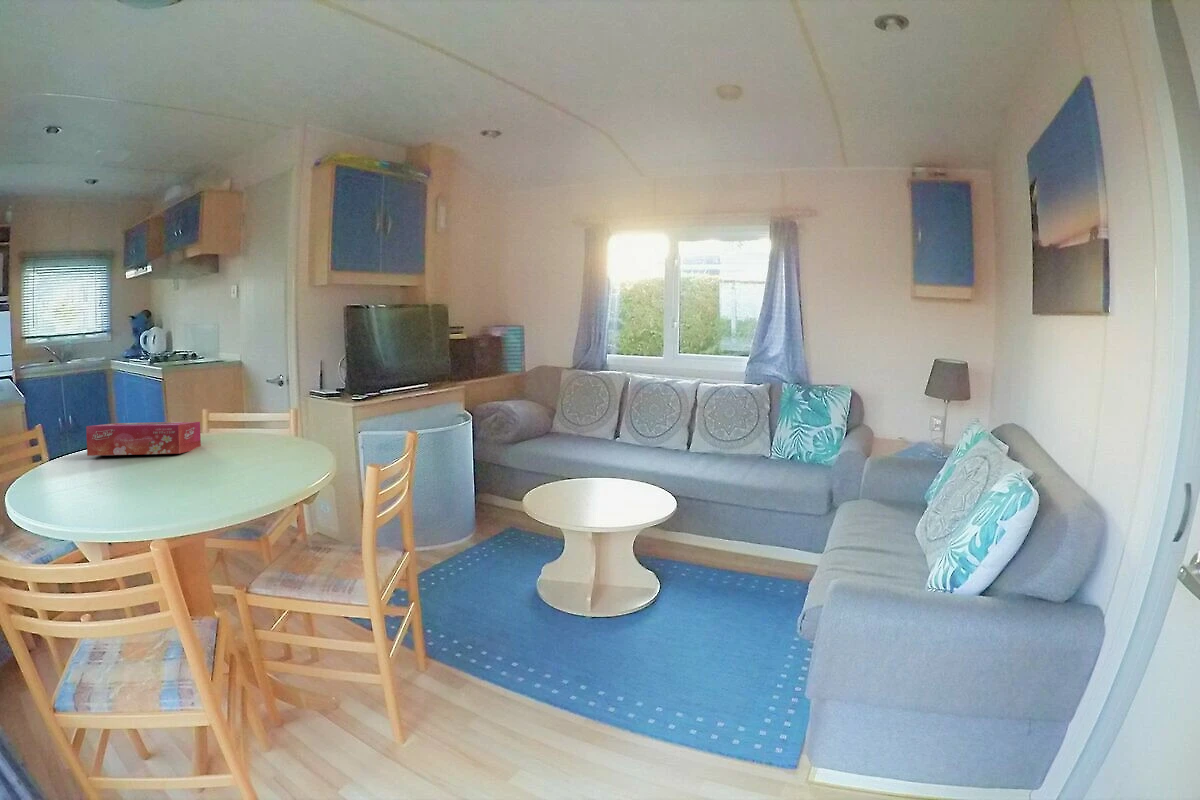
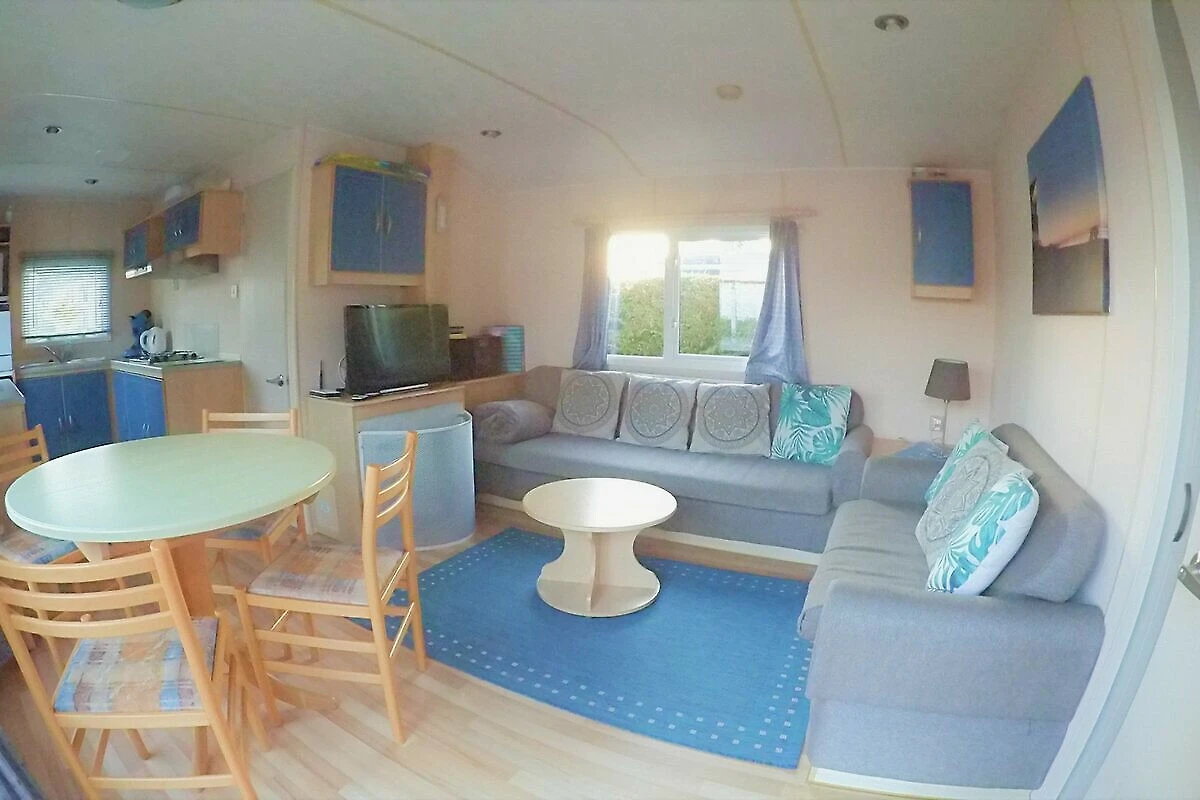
- tissue box (145, 437)
